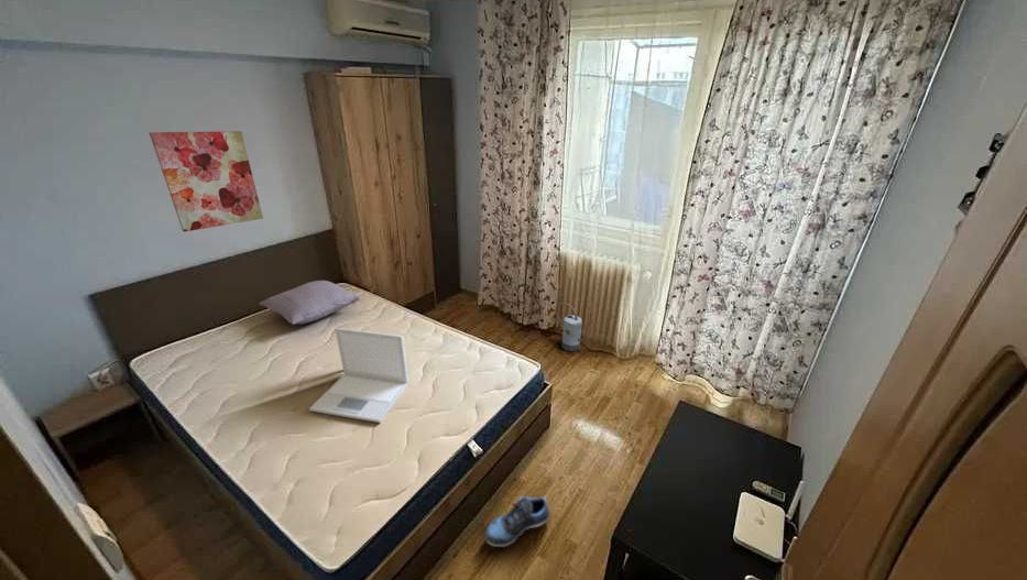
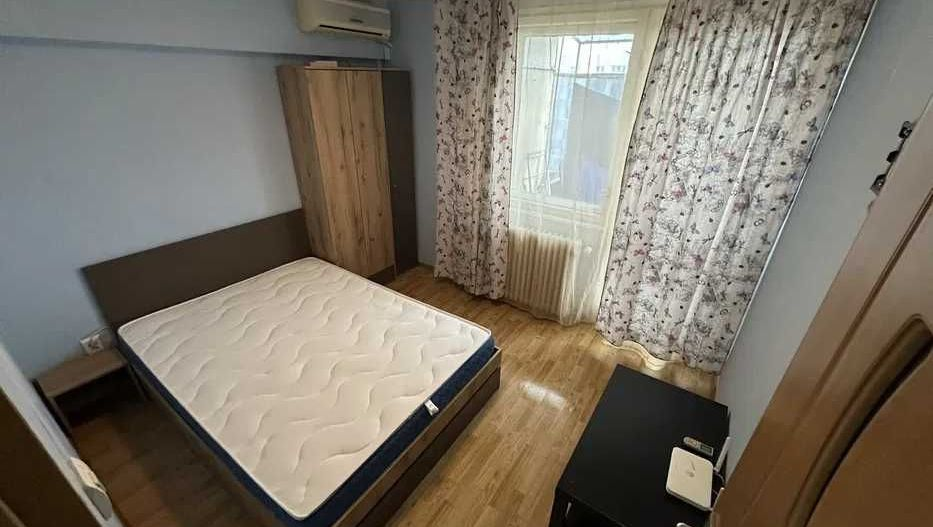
- watering can (572, 326)
- pillow (310, 300)
- shoe (513, 515)
- wall art (212, 179)
- laptop (357, 372)
